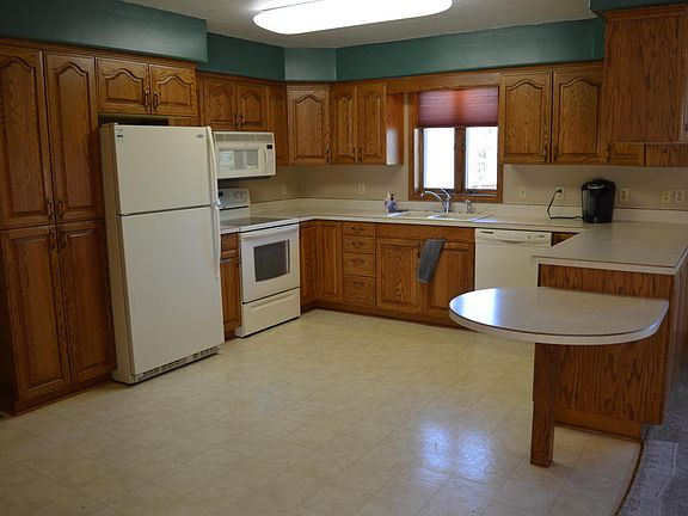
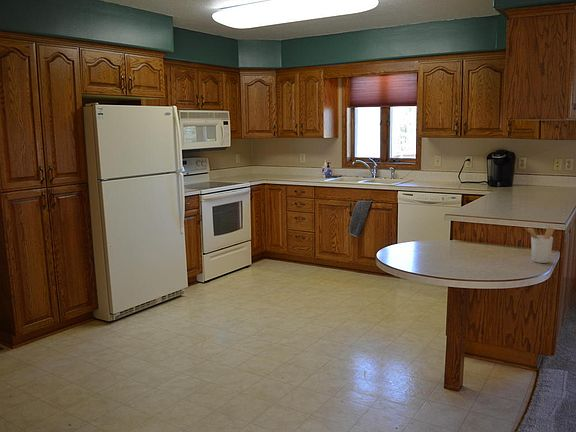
+ utensil holder (537, 243)
